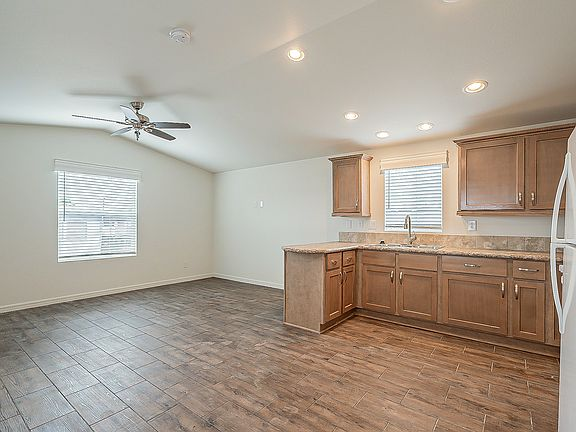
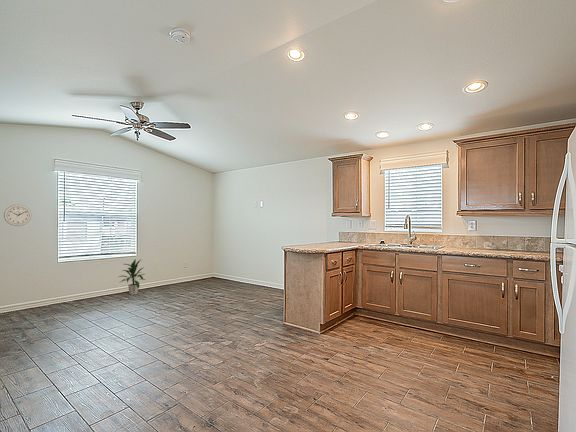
+ wall clock (18, 215)
+ indoor plant (133, 276)
